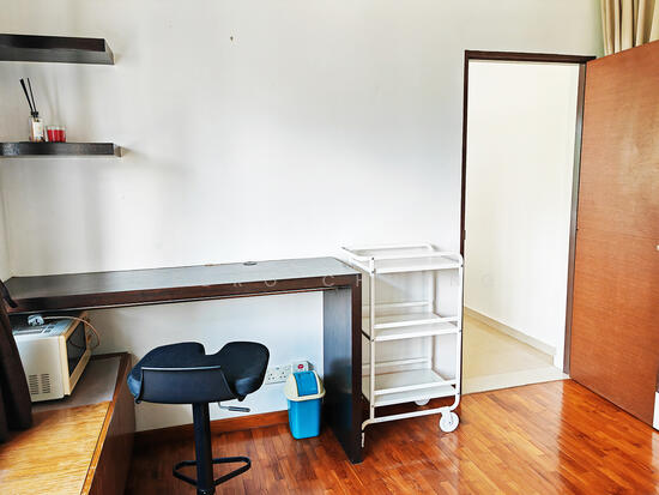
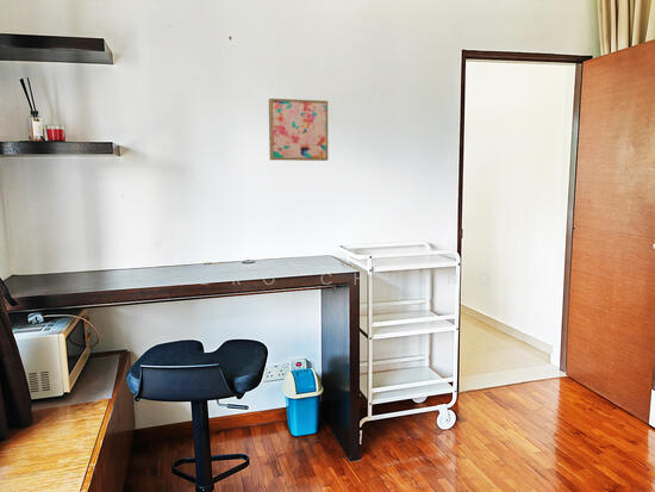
+ wall art (298, 130)
